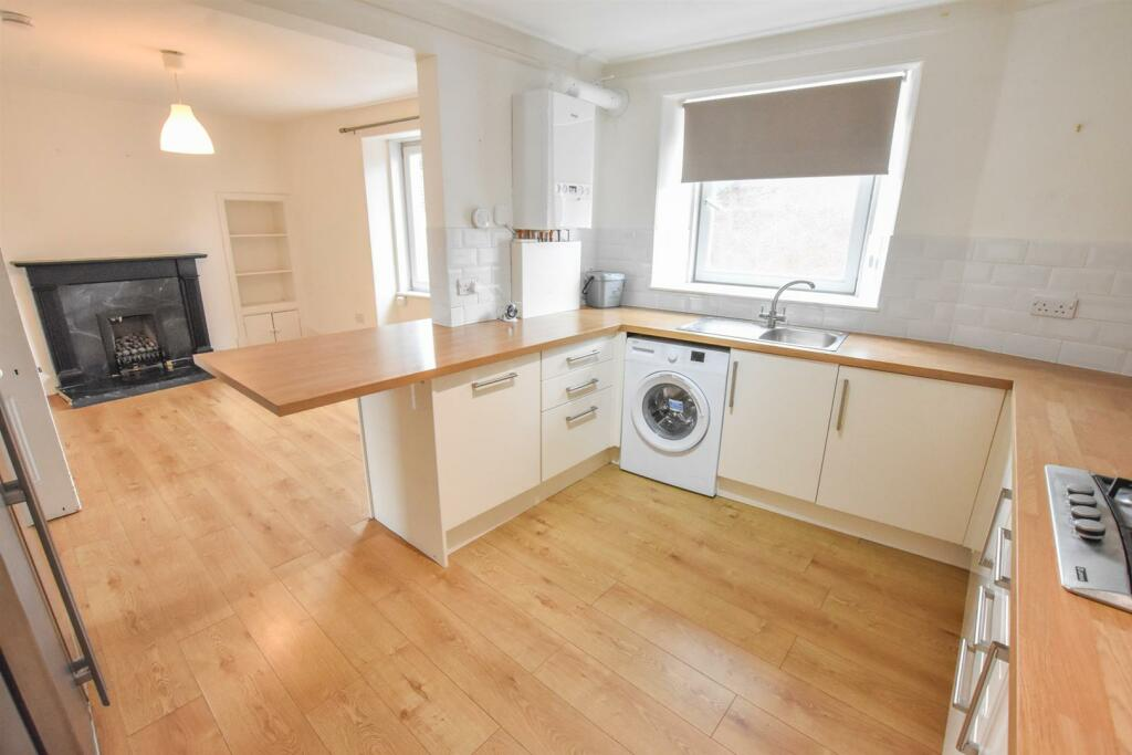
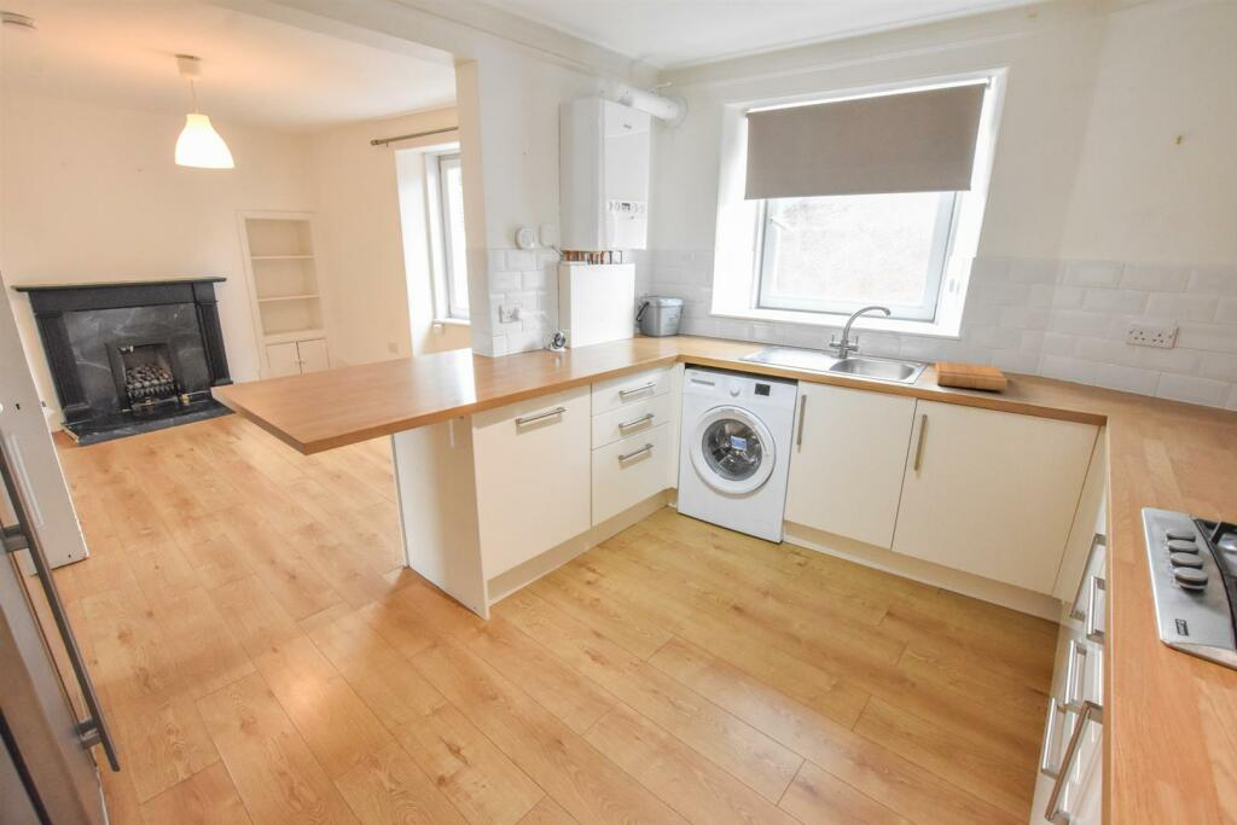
+ cutting board (968, 374)
